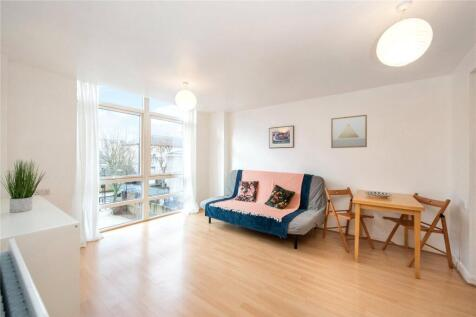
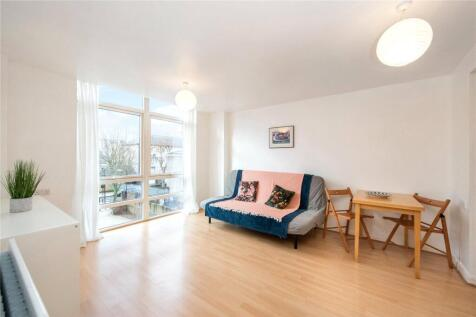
- wall art (348, 132)
